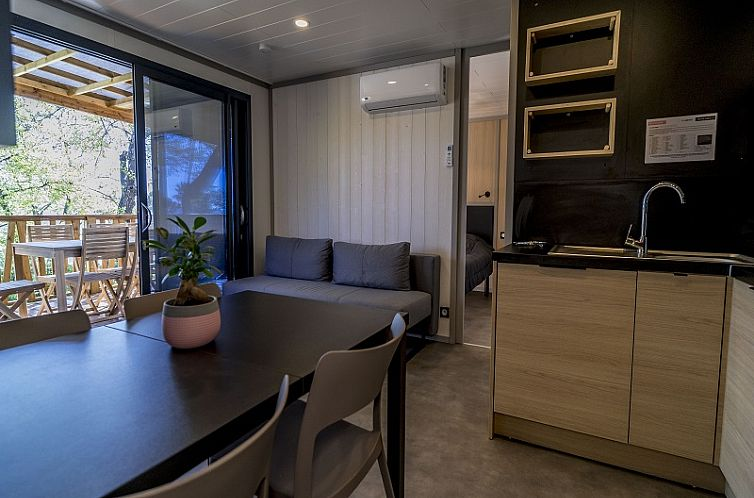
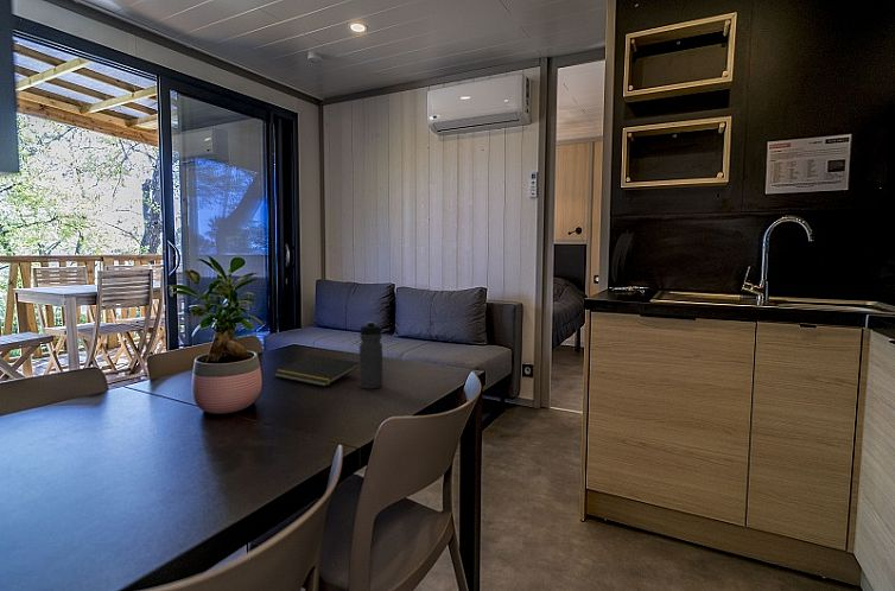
+ water bottle (370, 354)
+ notepad (317, 369)
